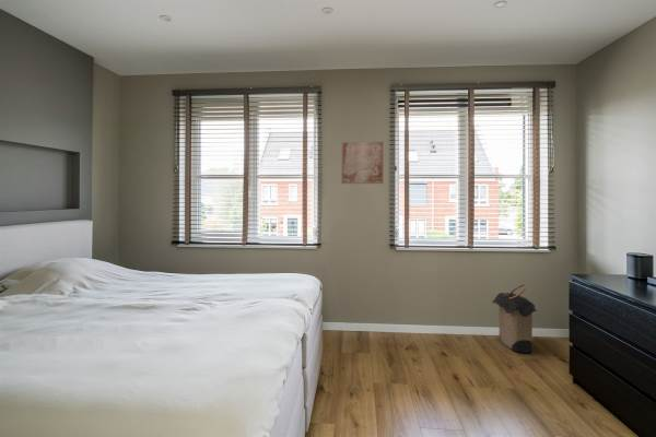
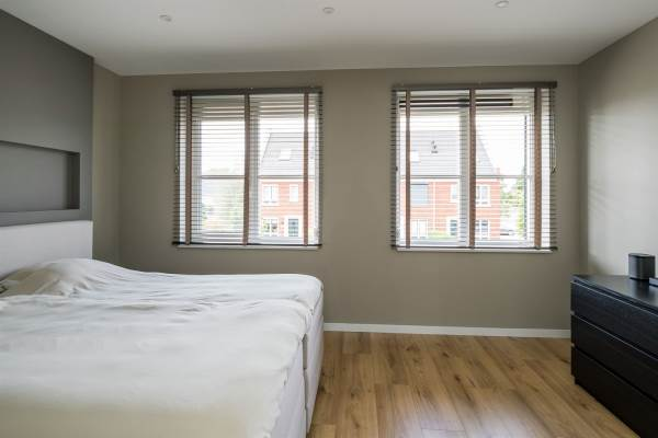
- wall art (362, 163)
- laundry hamper (513, 314)
